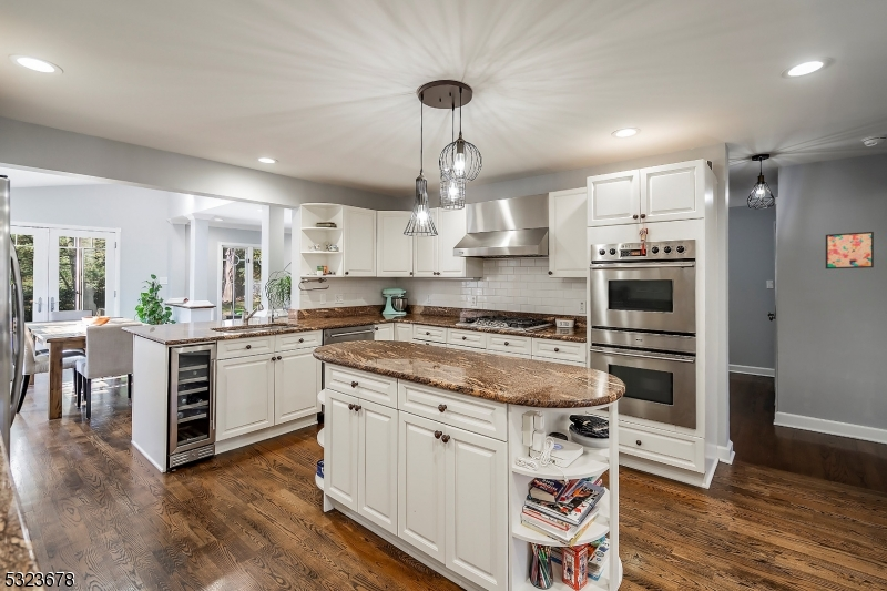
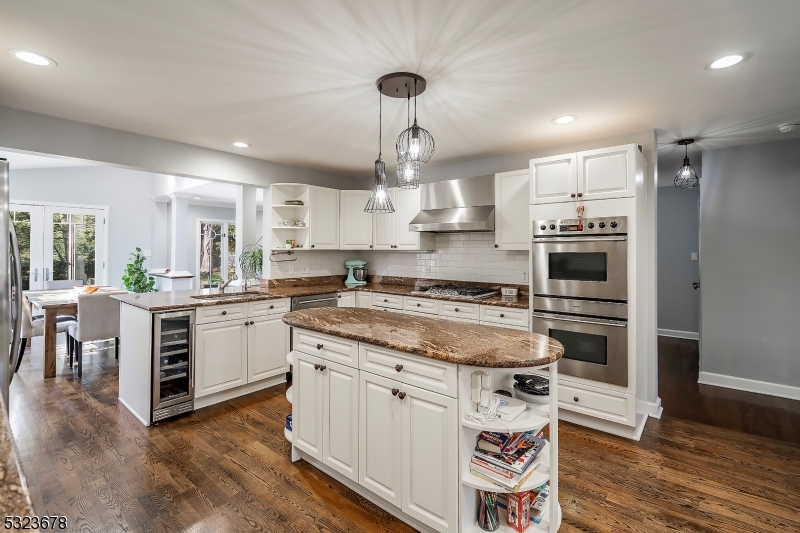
- wall art (848, 251)
